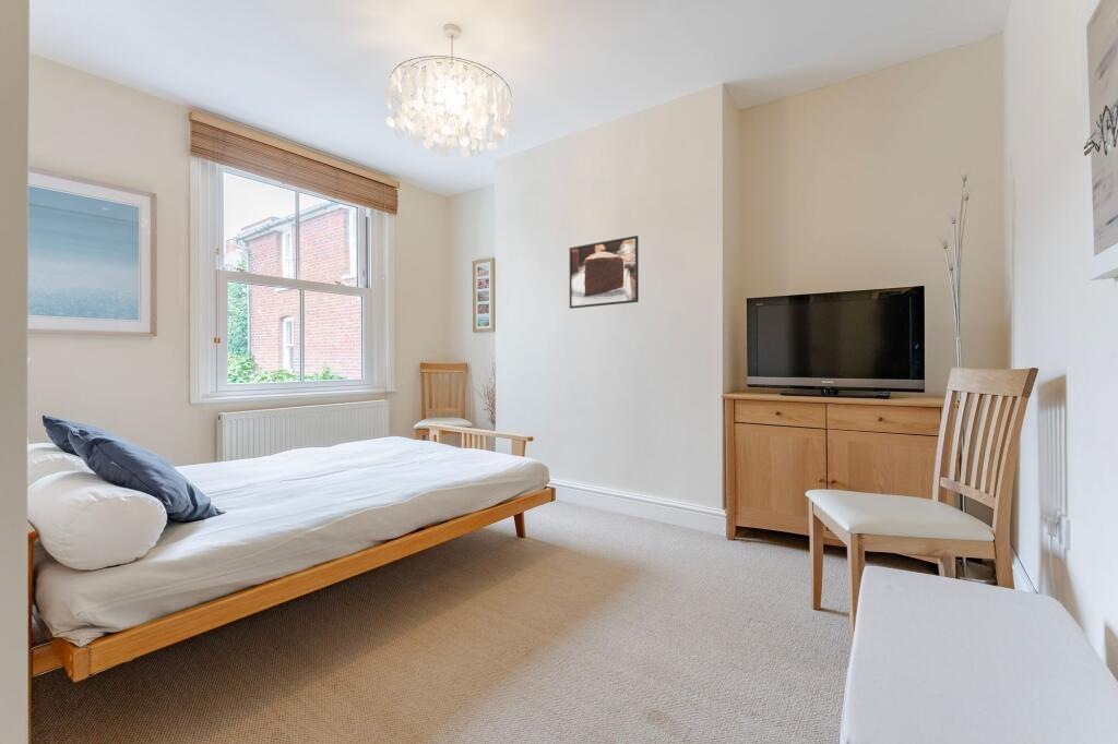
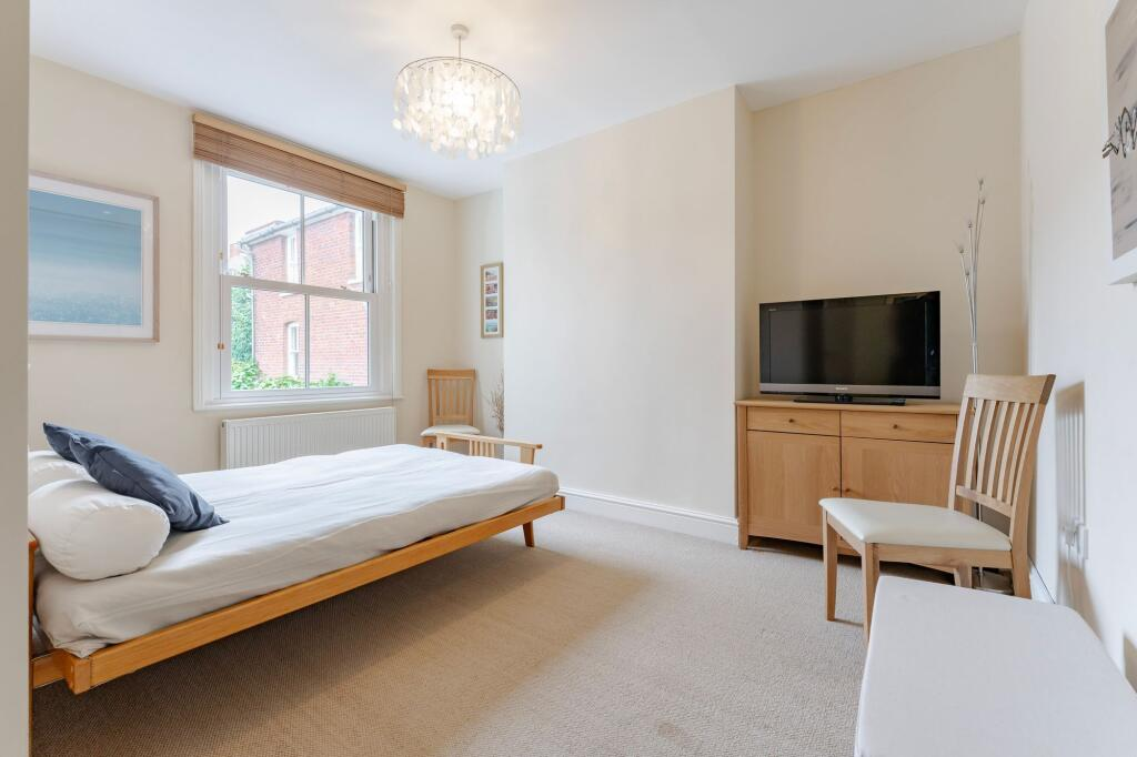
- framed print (602, 273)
